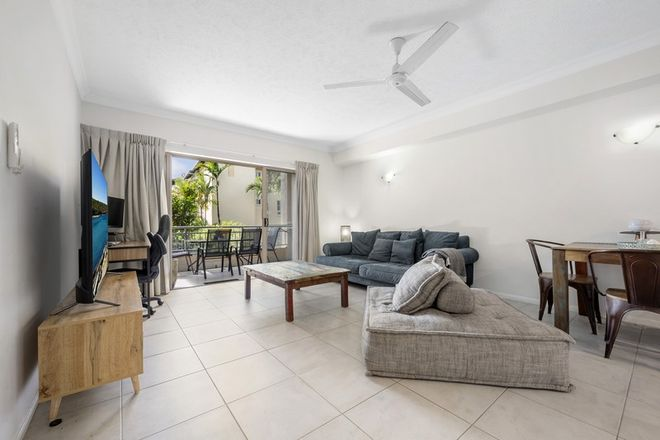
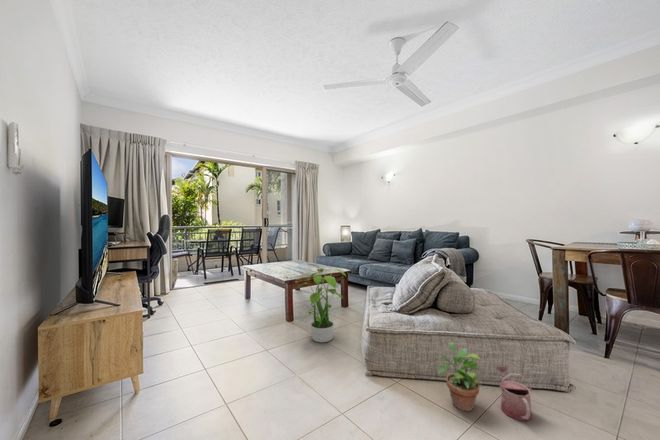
+ potted plant (326, 304)
+ watering can (513, 389)
+ potted plant (457, 374)
